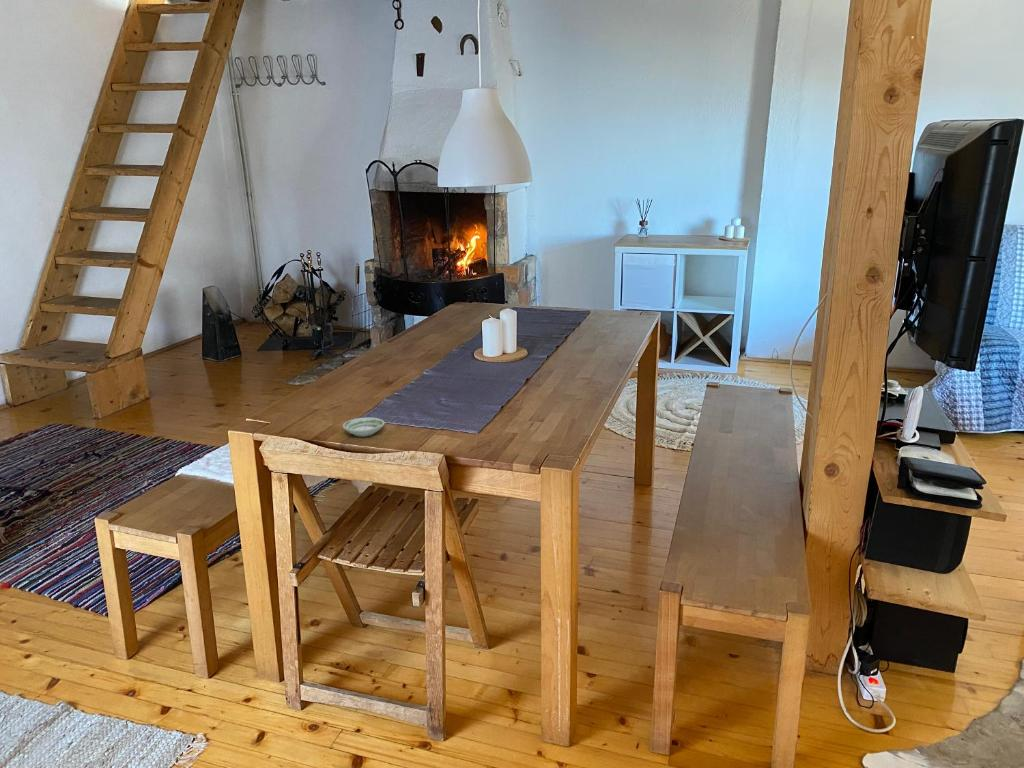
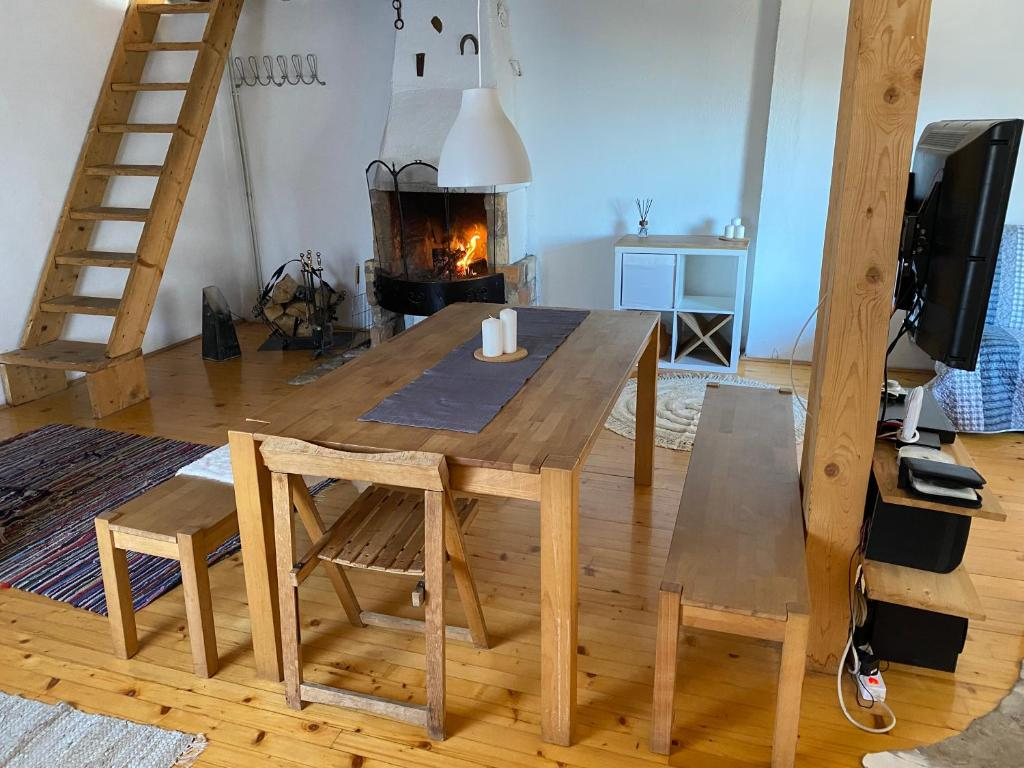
- saucer (364, 428)
